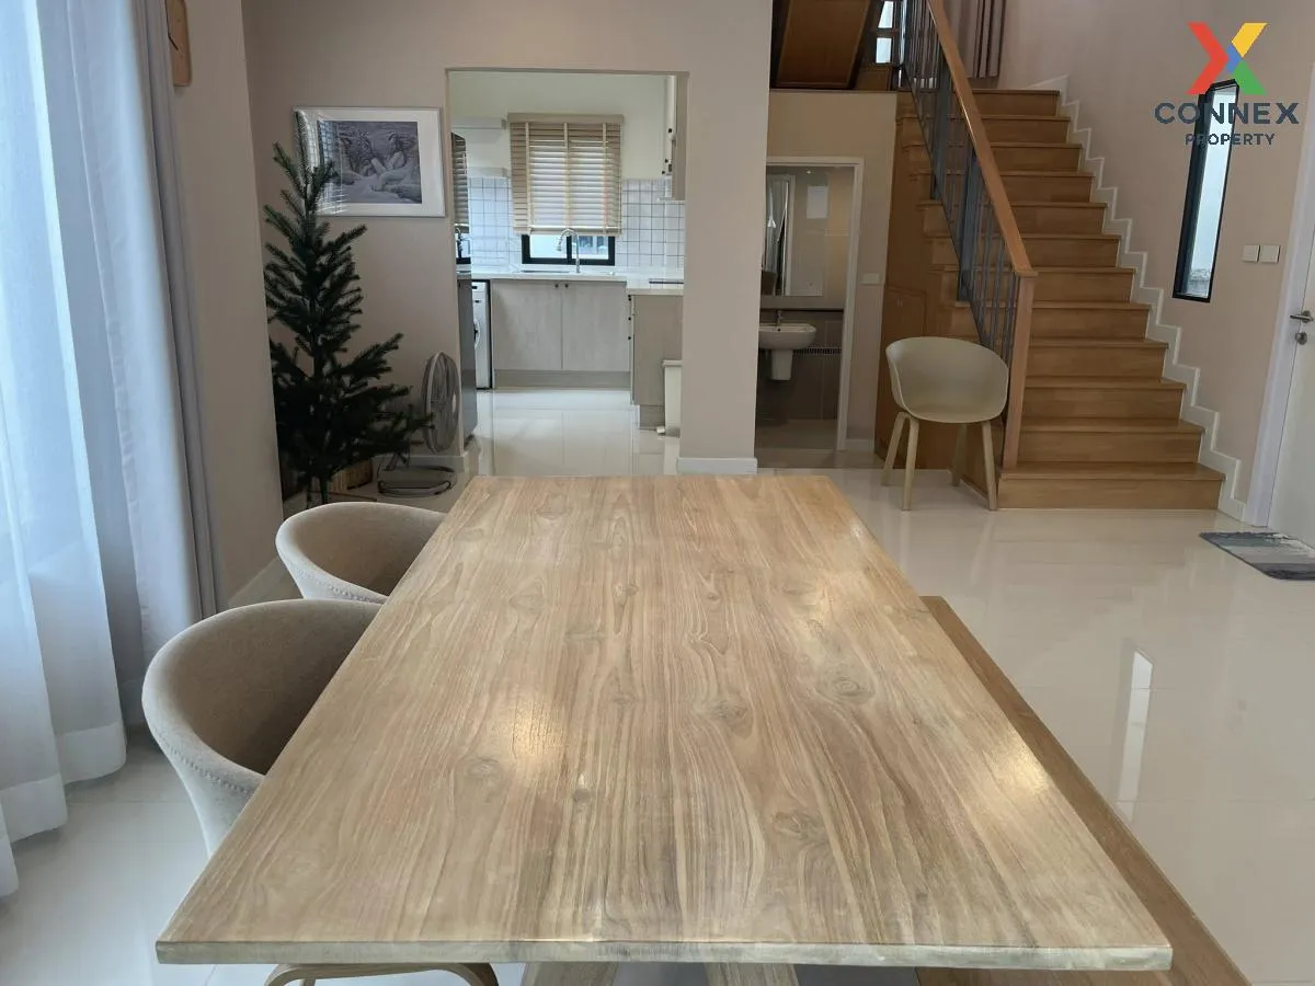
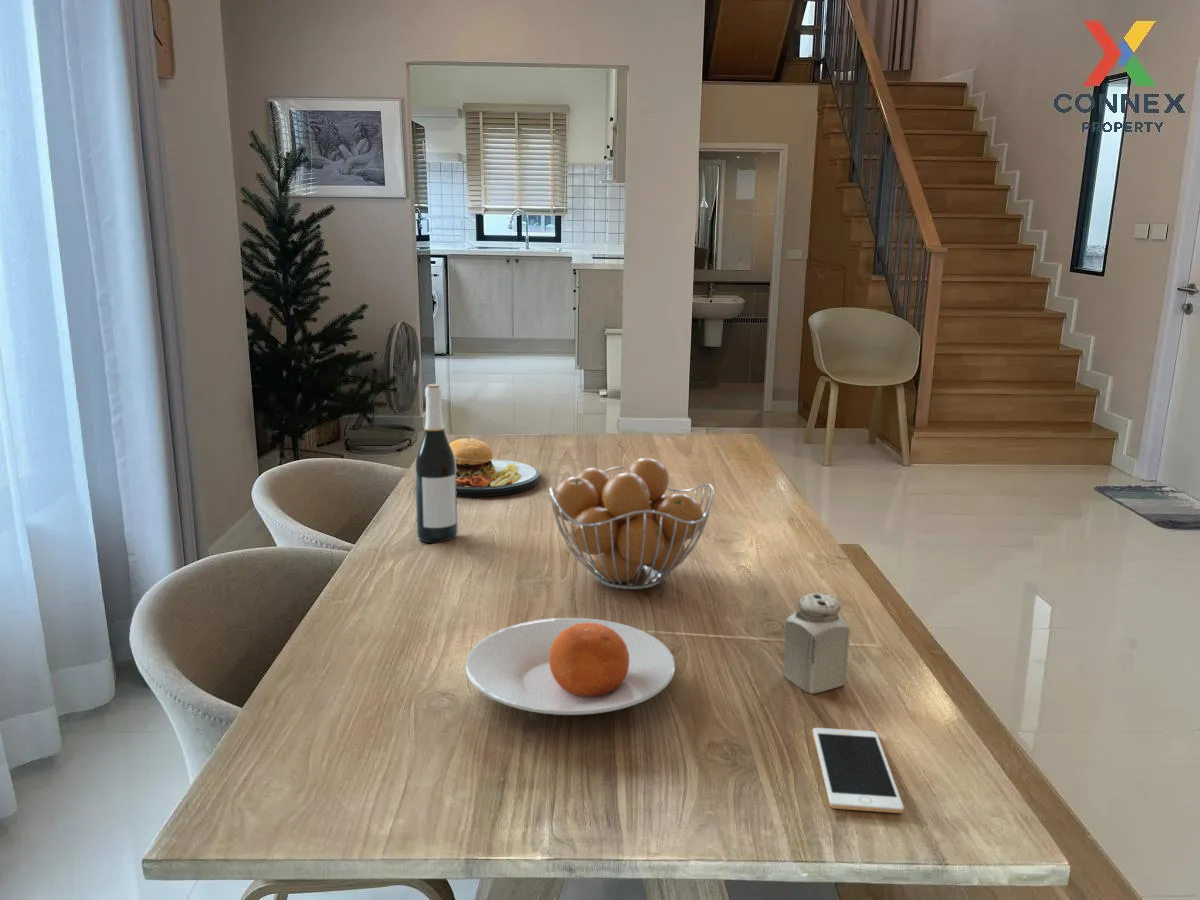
+ wine bottle (435, 462)
+ salt shaker (816, 639)
+ plate (570, 653)
+ plate (480, 452)
+ cell phone (854, 767)
+ fruit basket (630, 521)
